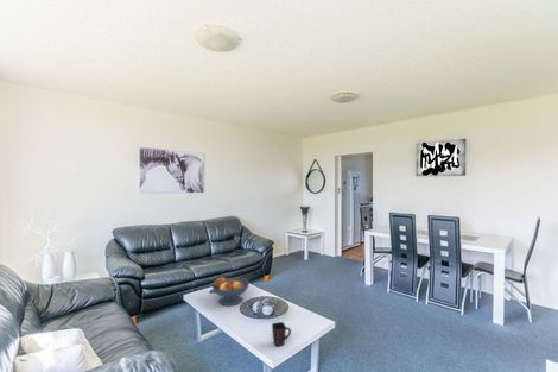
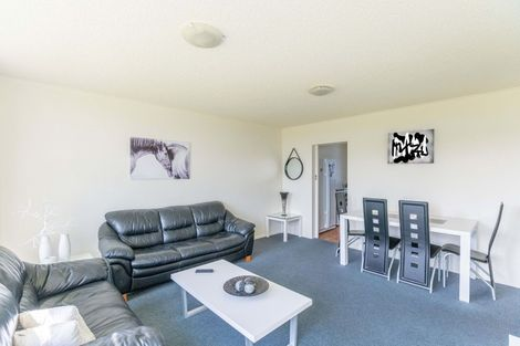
- fruit bowl (230, 289)
- mug (280, 333)
